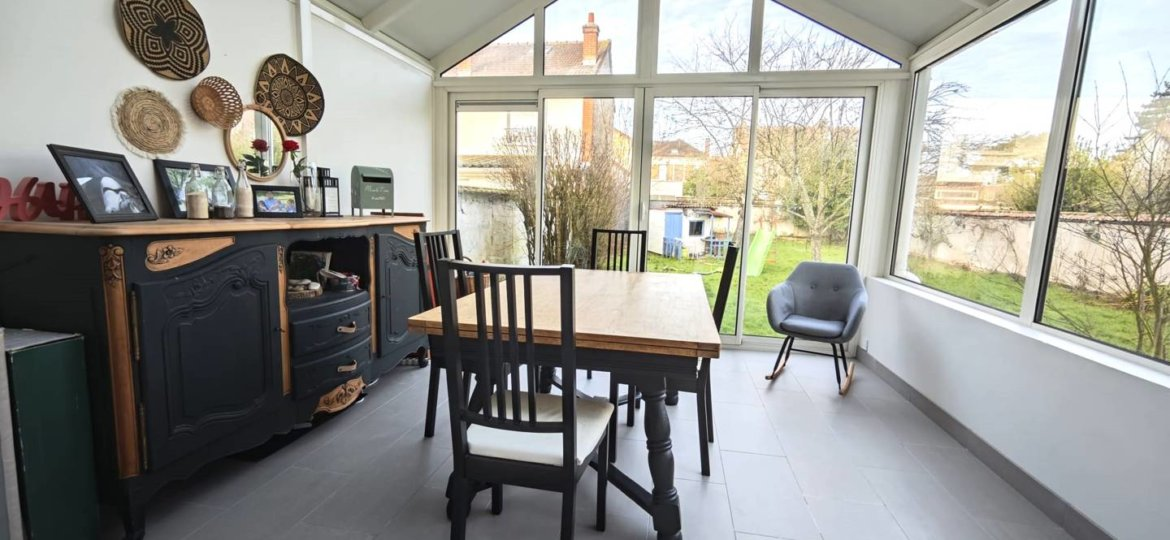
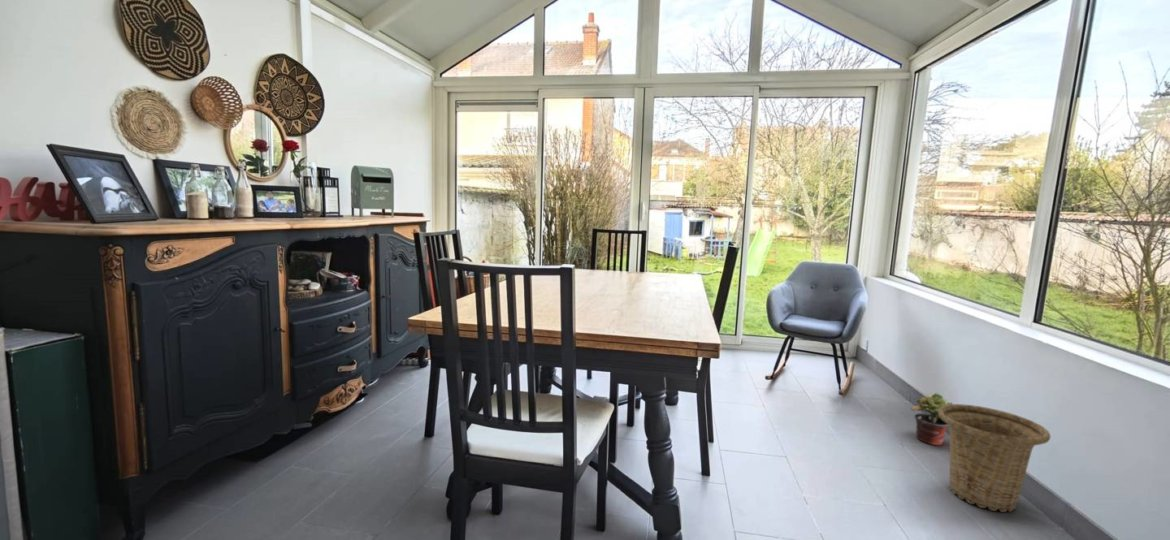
+ potted plant (935, 417)
+ basket (986, 458)
